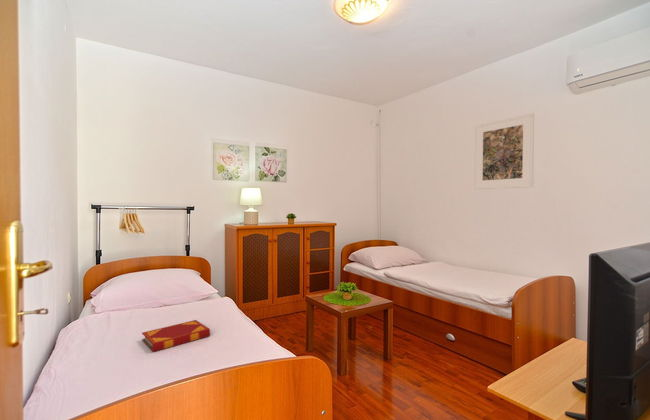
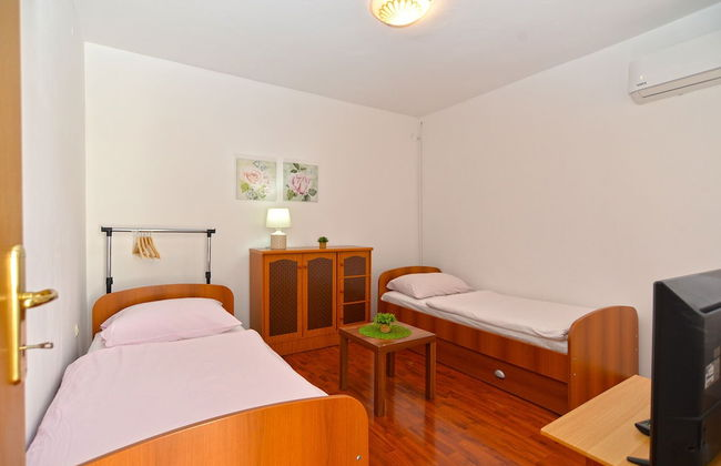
- hardback book (176, 334)
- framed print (502, 154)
